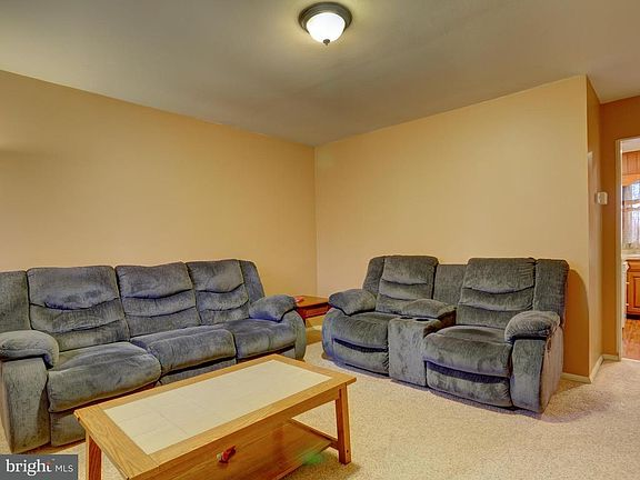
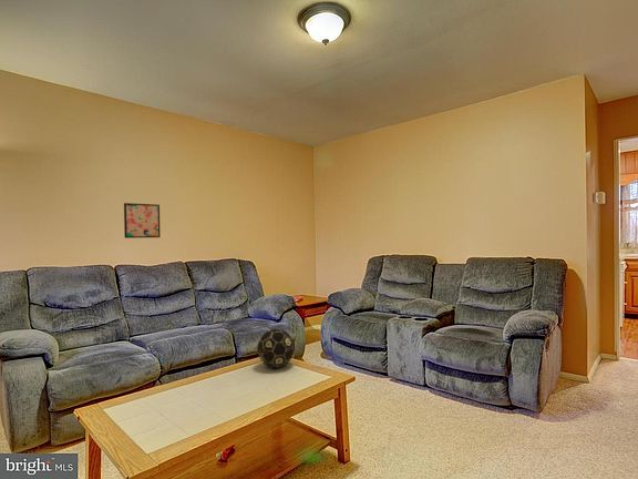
+ decorative ball (276, 347)
+ wall art (142, 221)
